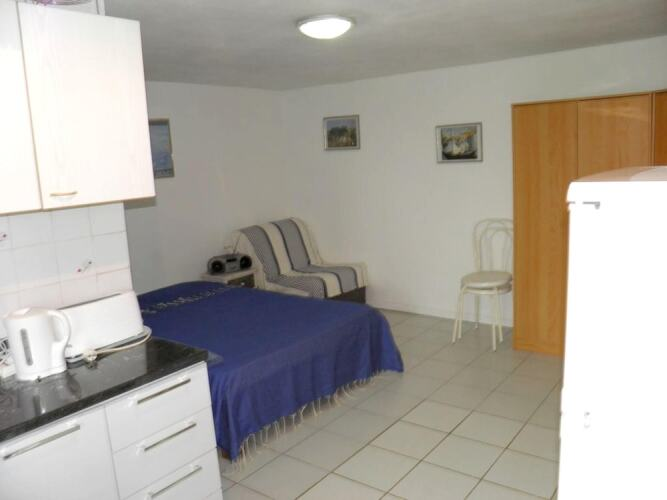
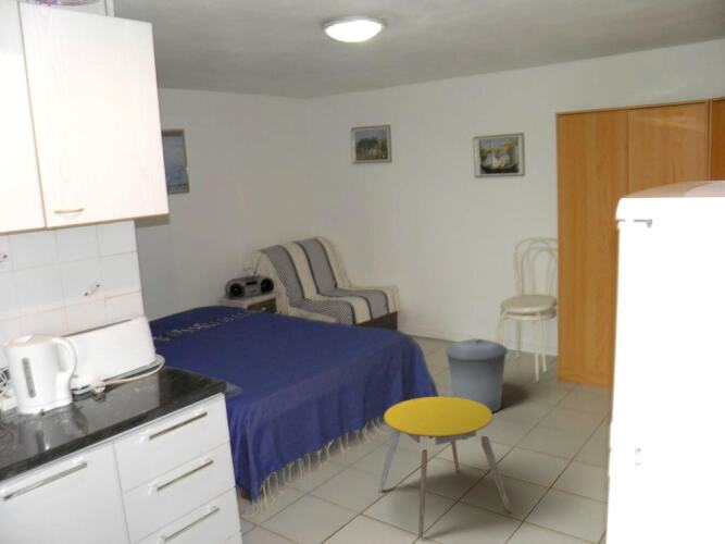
+ trash can (476, 372)
+ stool (426, 458)
